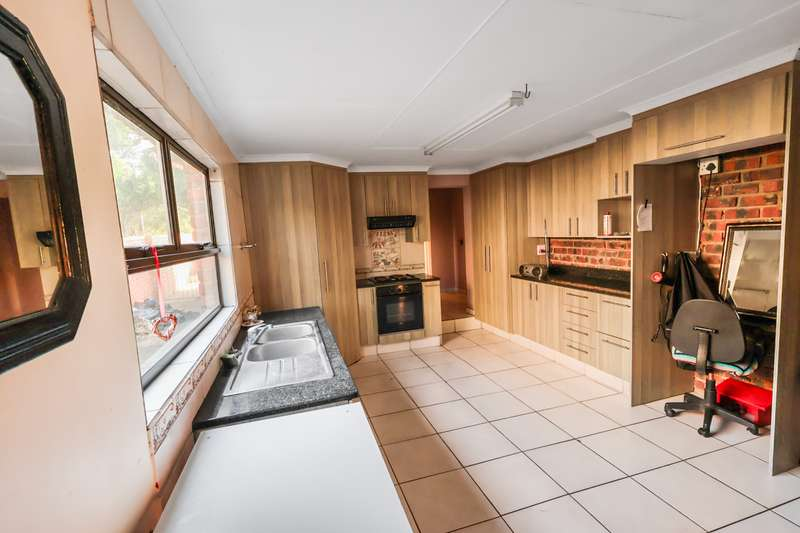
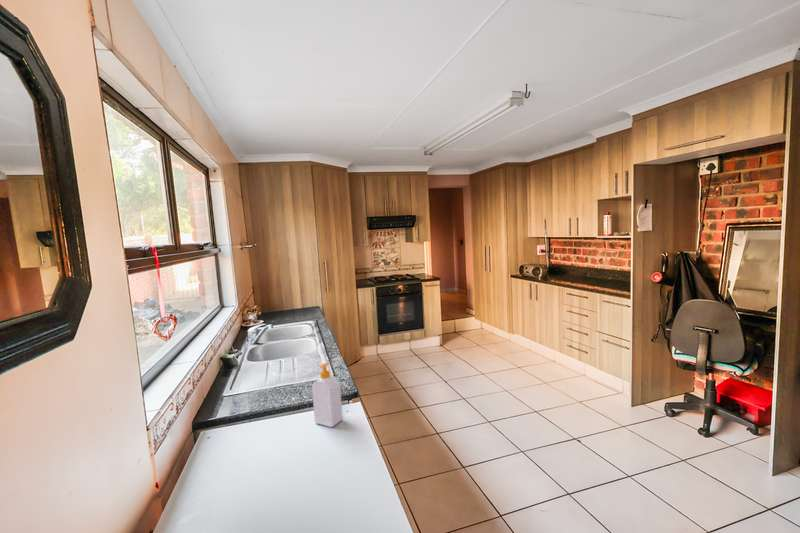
+ soap bottle (327, 392)
